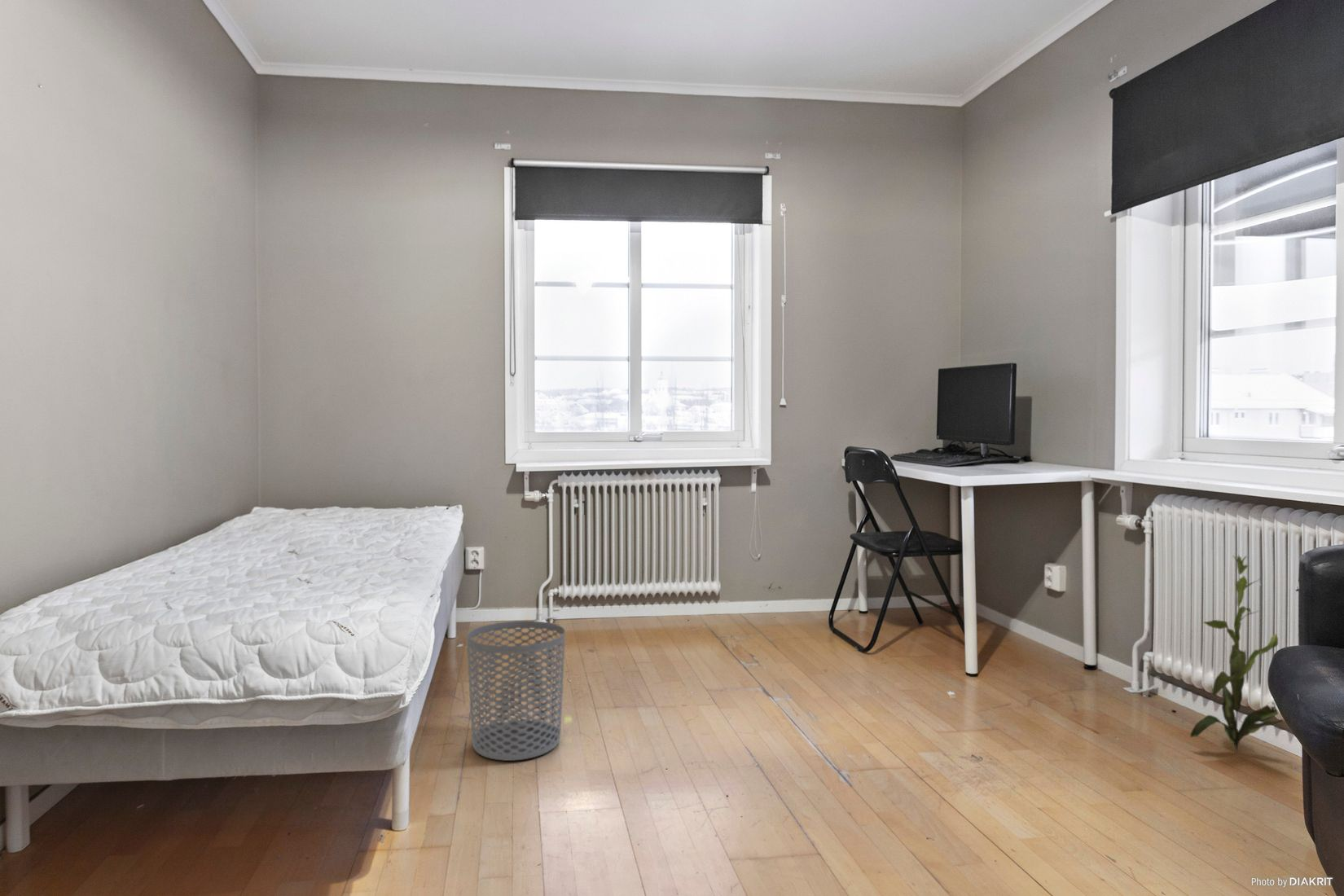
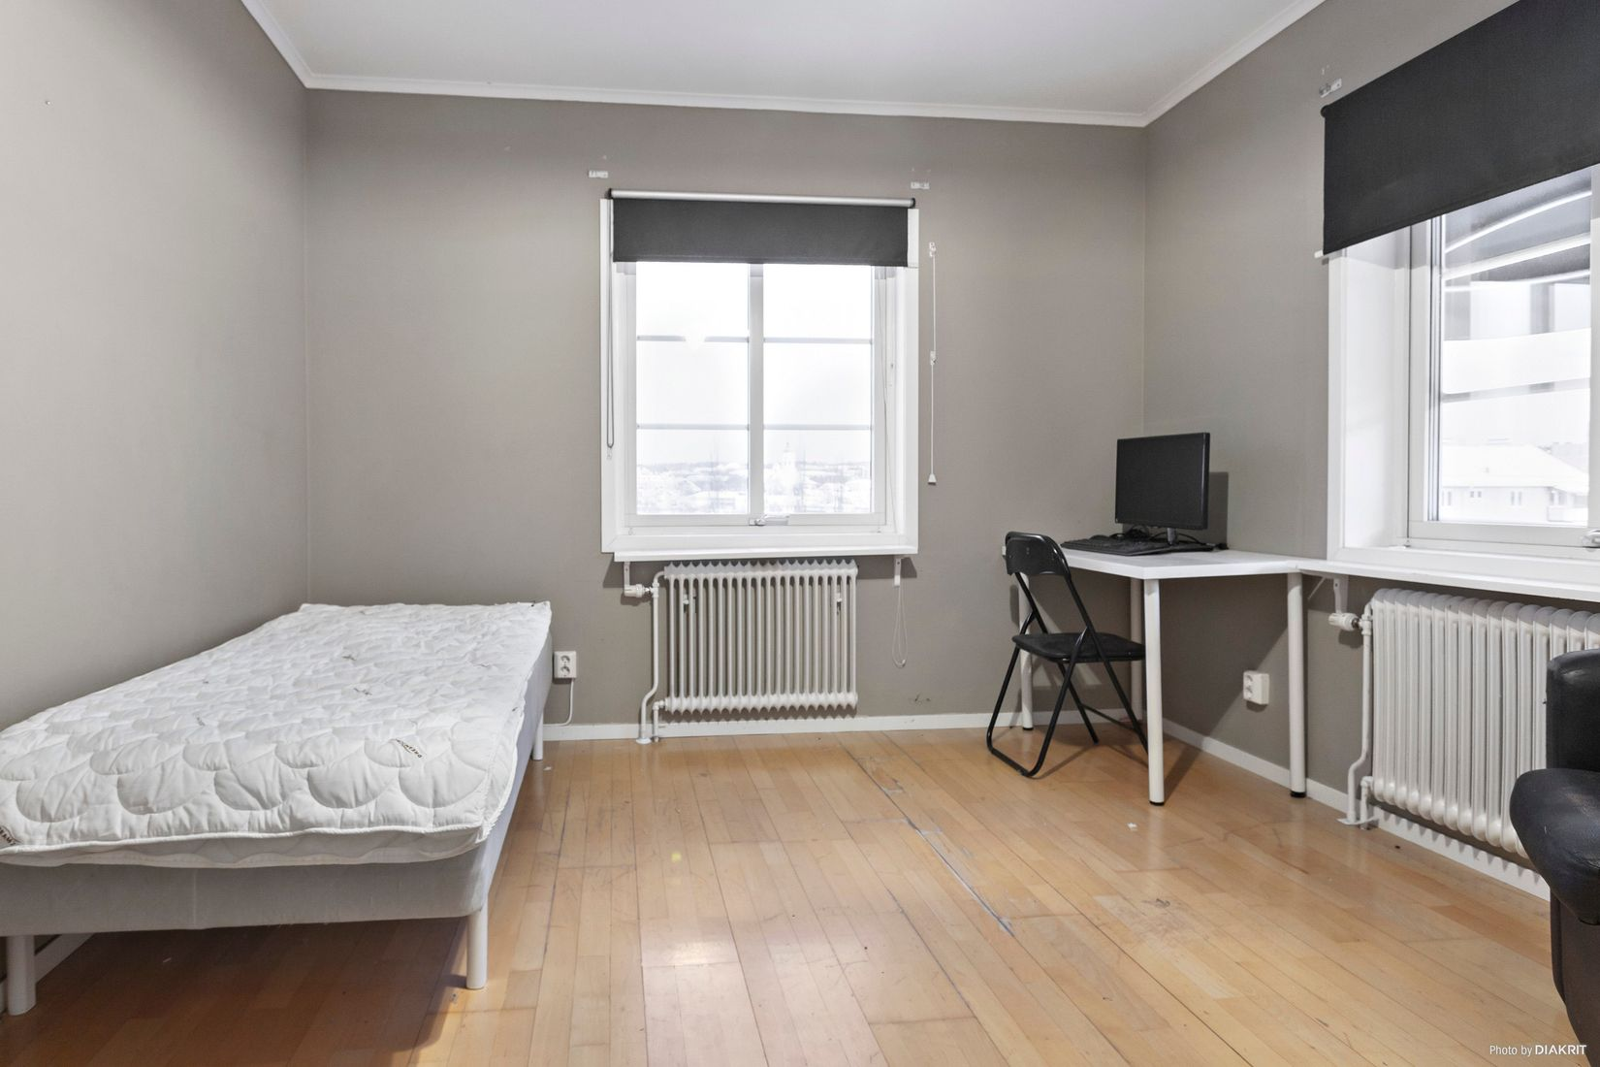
- decorative plant (1244, 656)
- waste bin (516, 687)
